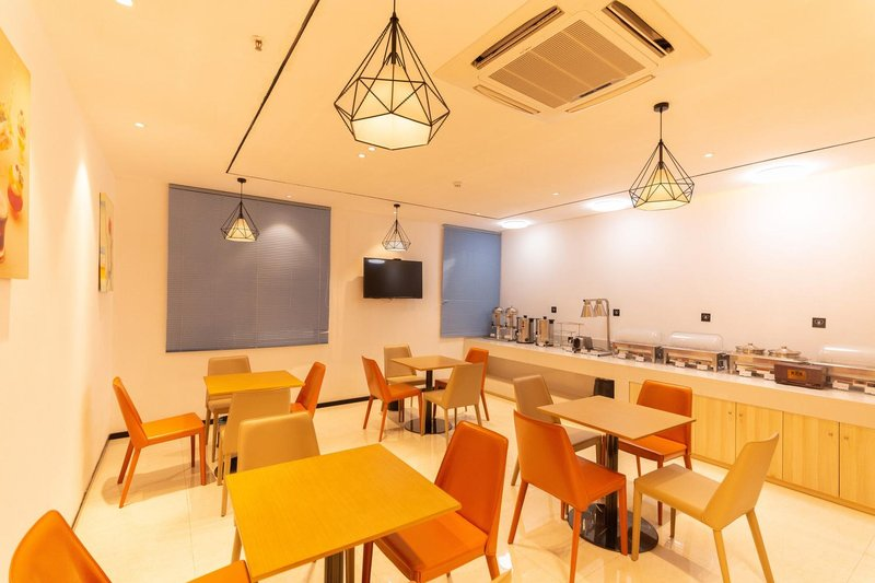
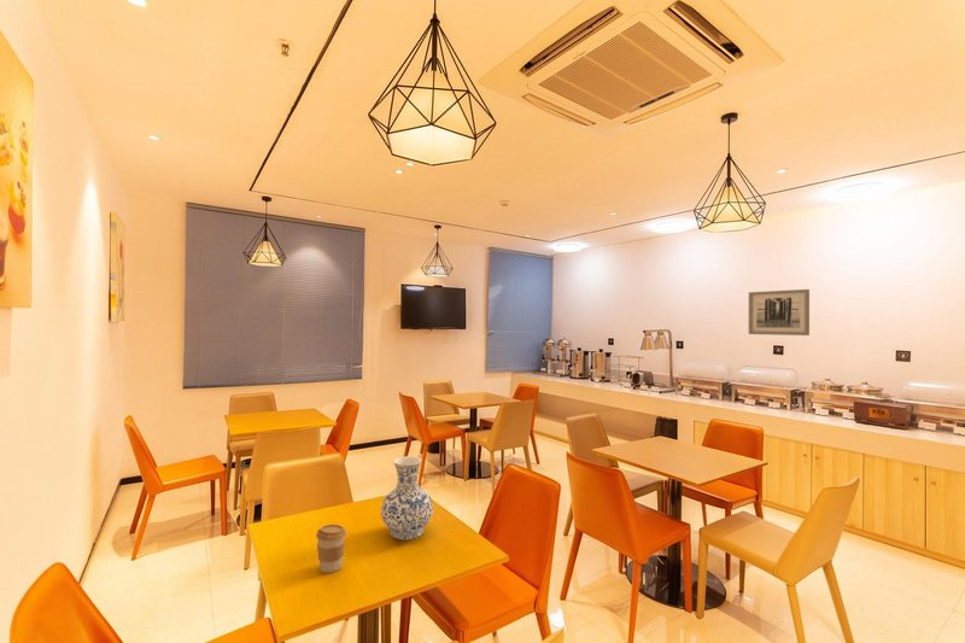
+ vase (407, 496)
+ wall art (777, 312)
+ coffee cup (331, 546)
